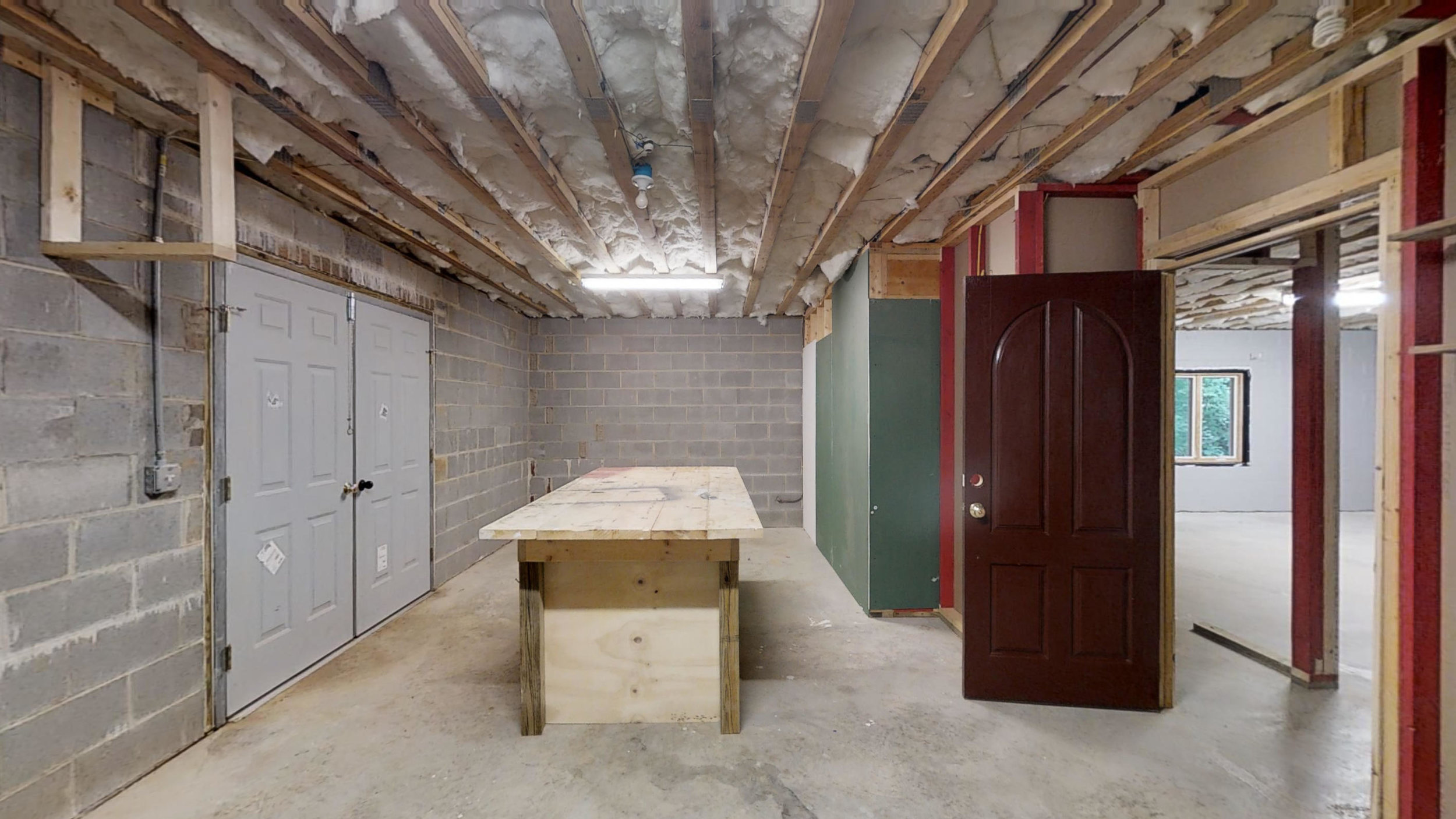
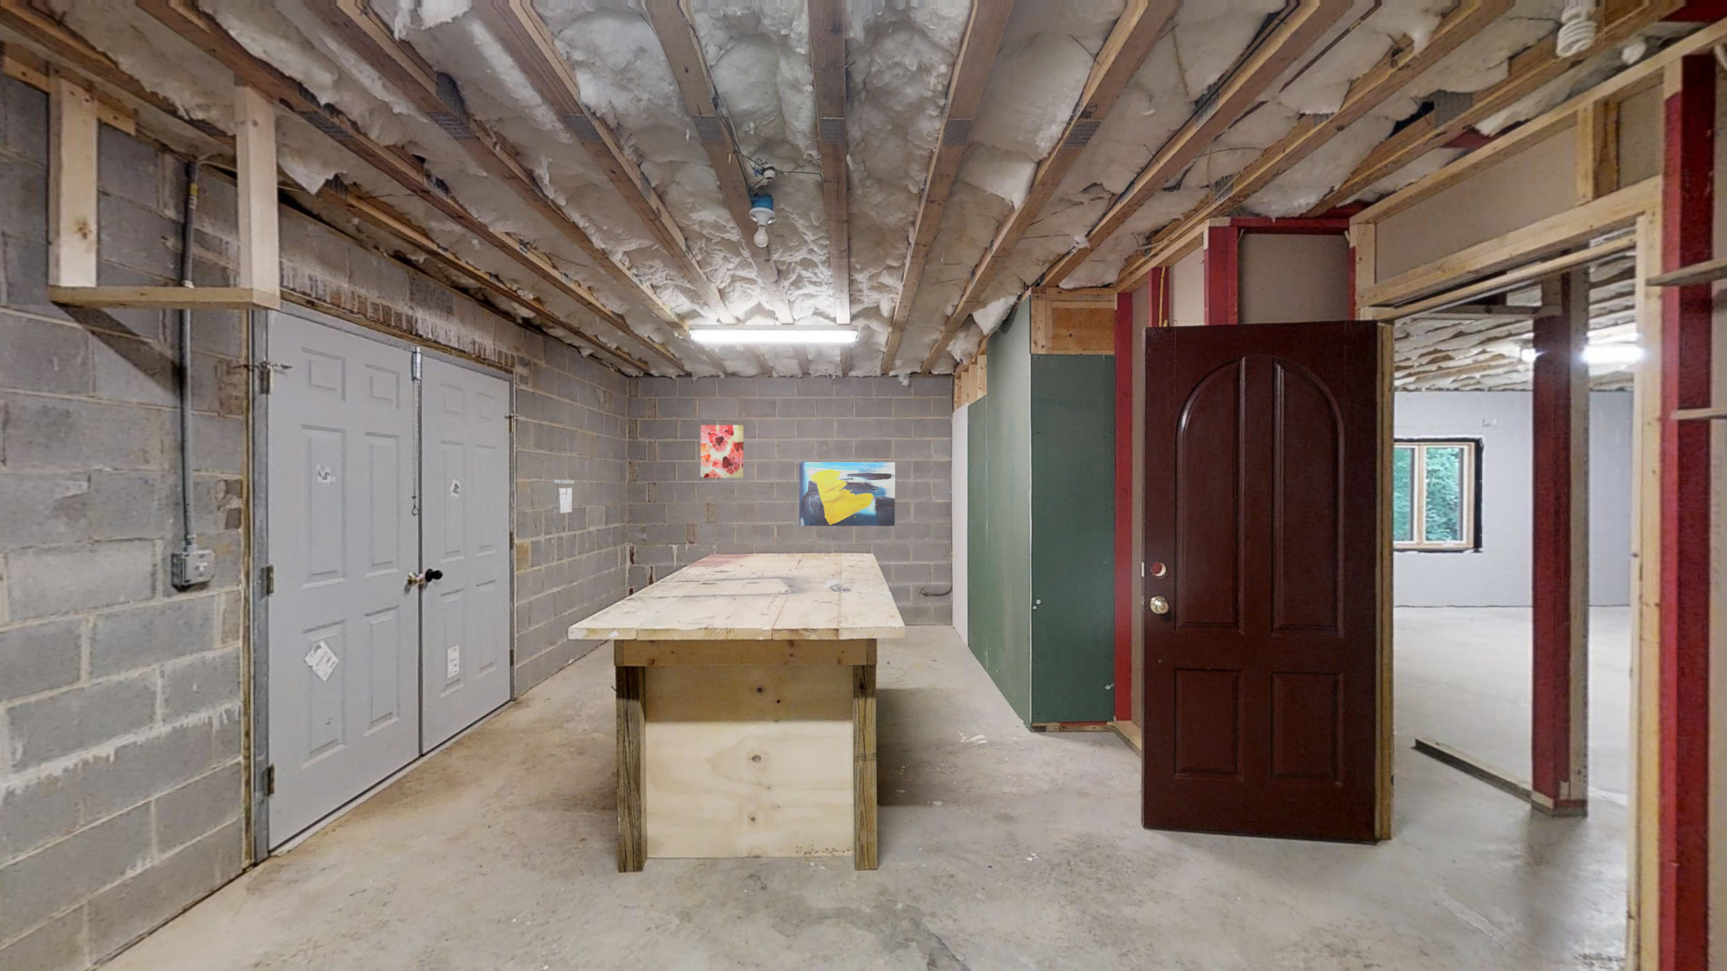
+ wall art (722, 451)
+ wall art (847, 493)
+ calendar (565, 496)
